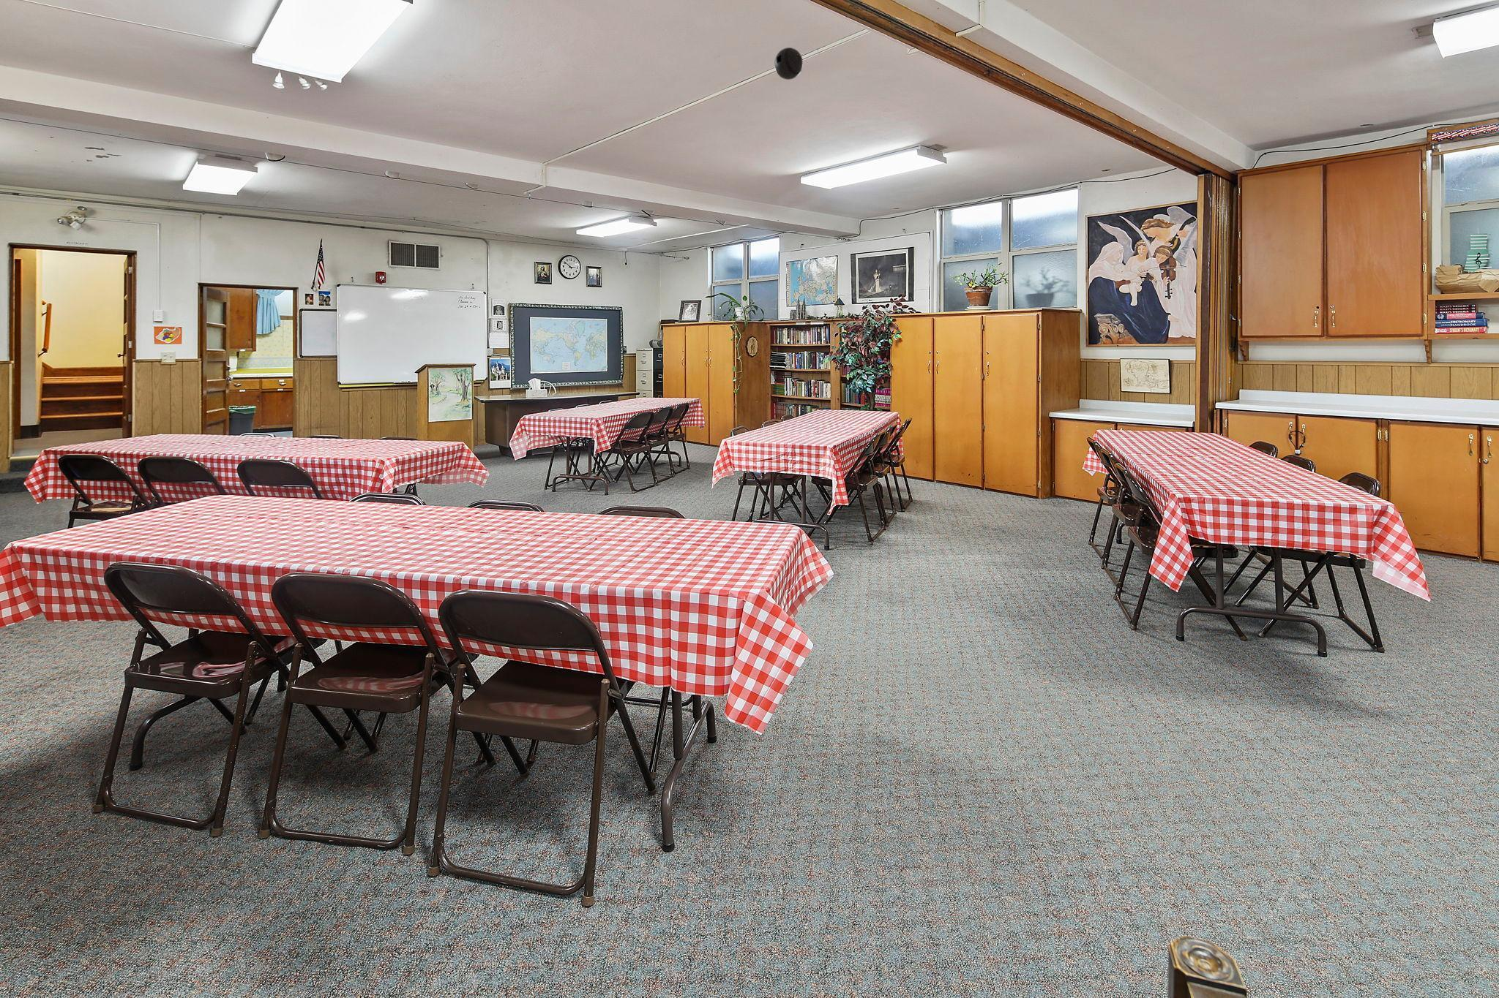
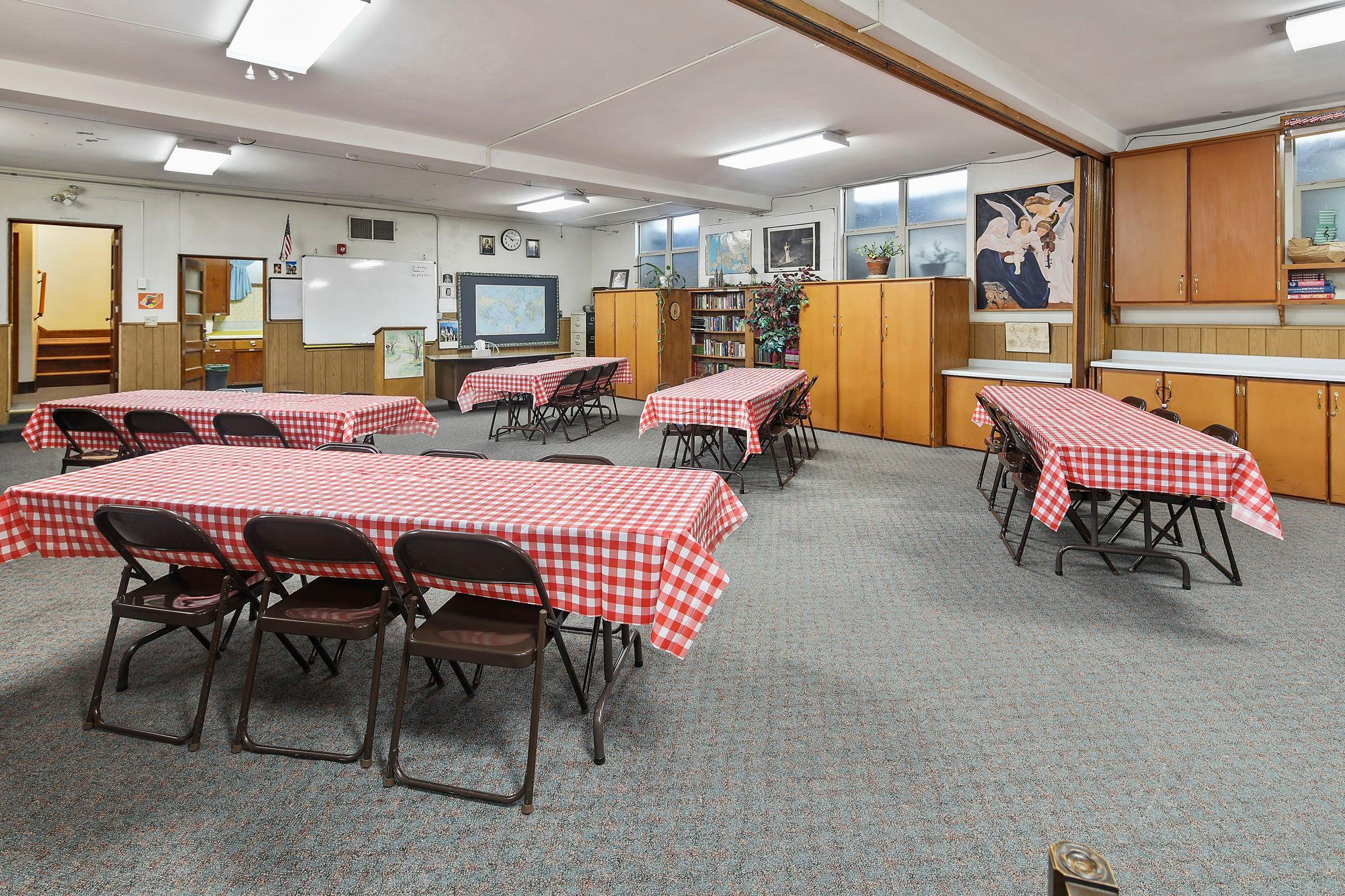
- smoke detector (788, 63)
